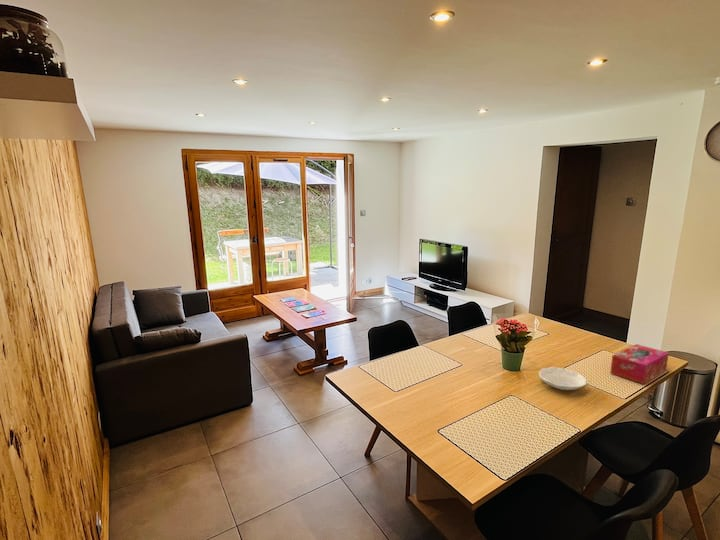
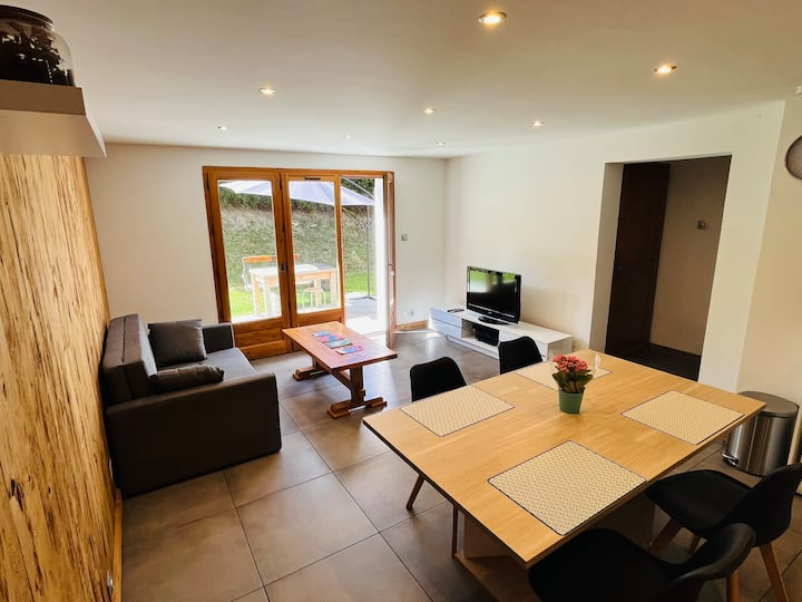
- tissue box (639, 362)
- bowl (562, 380)
